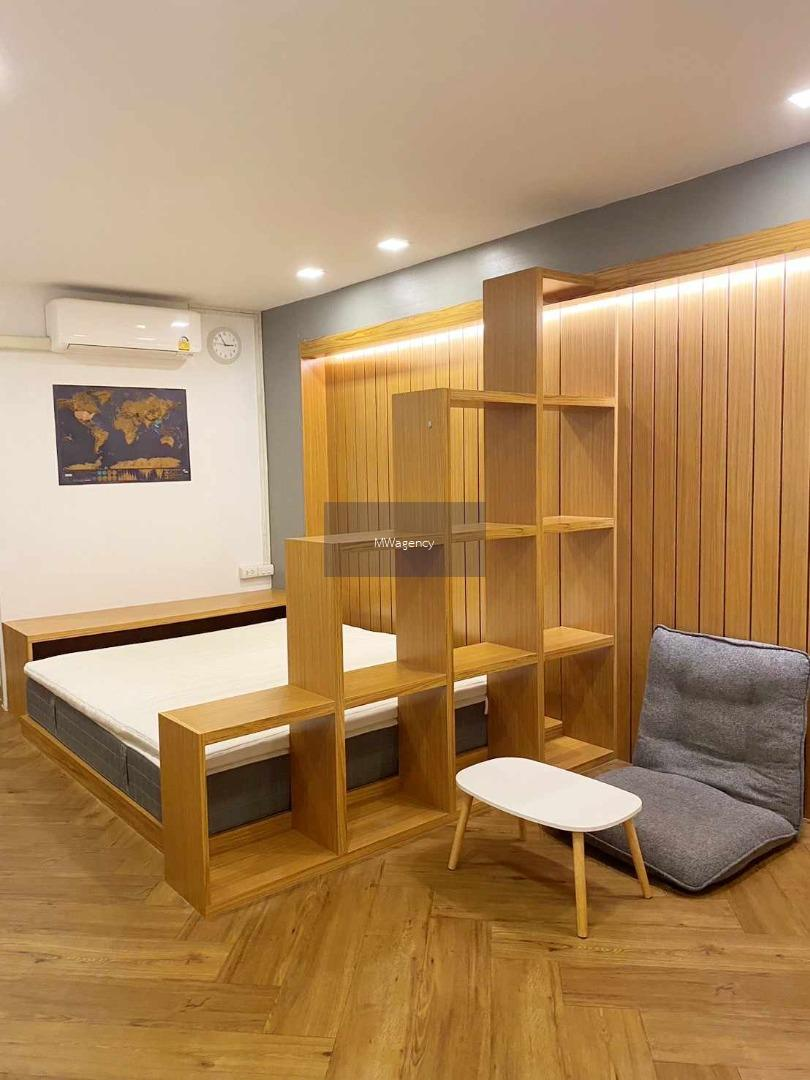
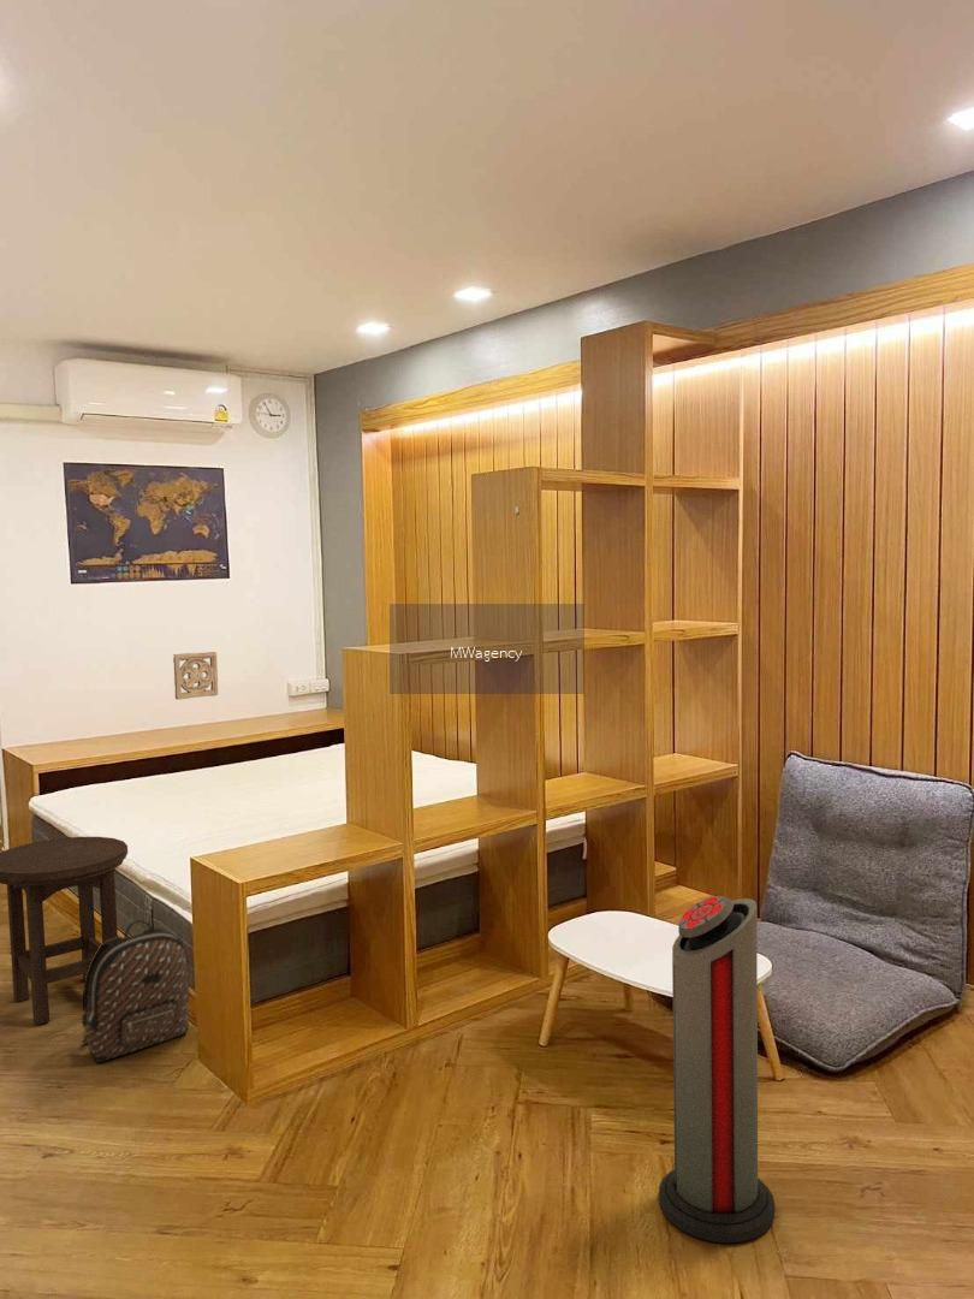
+ stool (64, 941)
+ air purifier (714, 1052)
+ backpack (135, 981)
+ wall ornament (195, 675)
